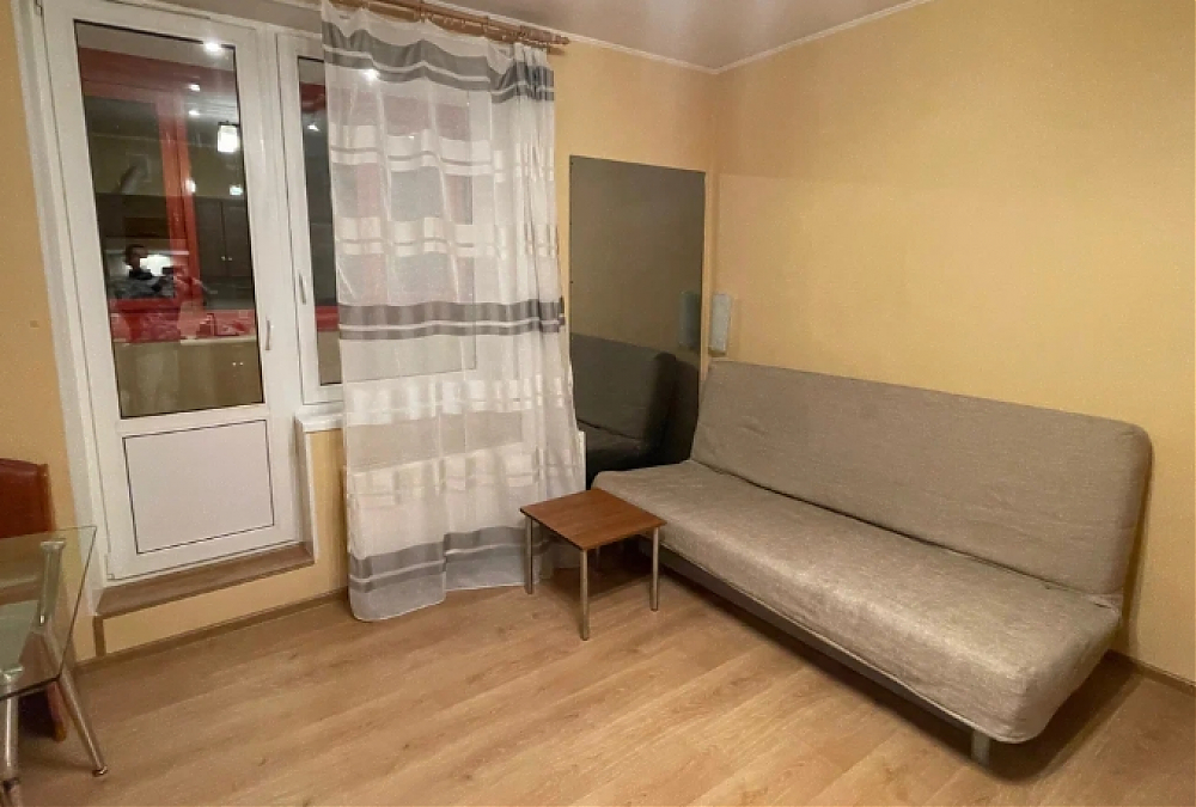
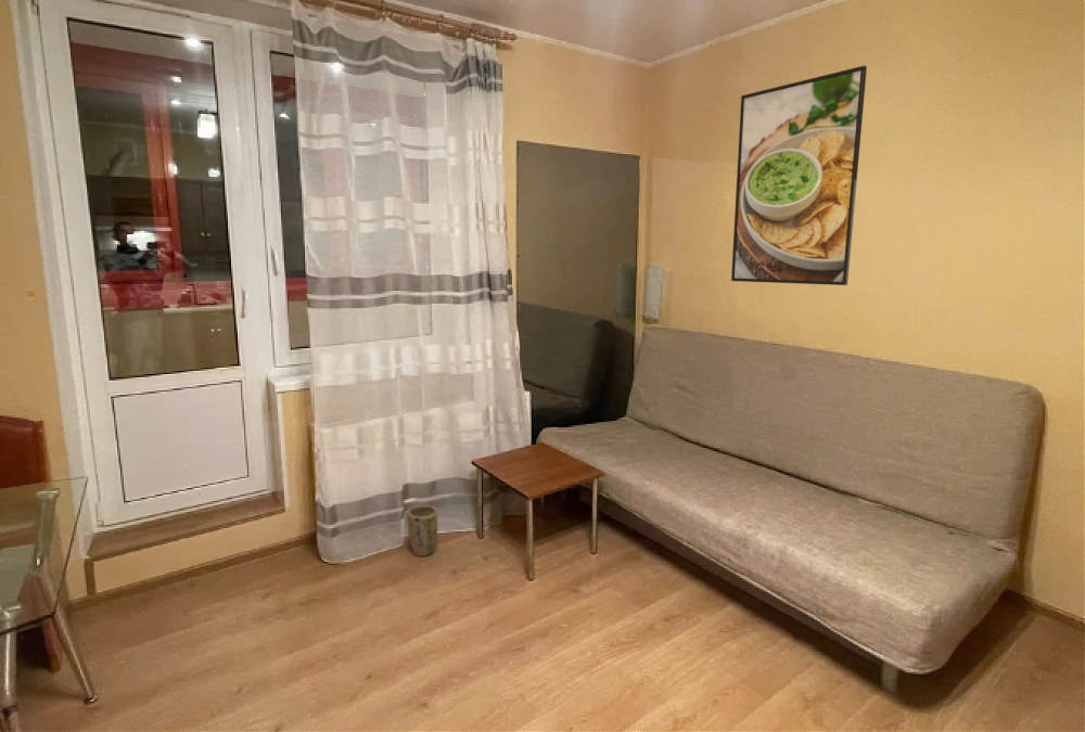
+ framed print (791, 184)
+ plant pot (422, 531)
